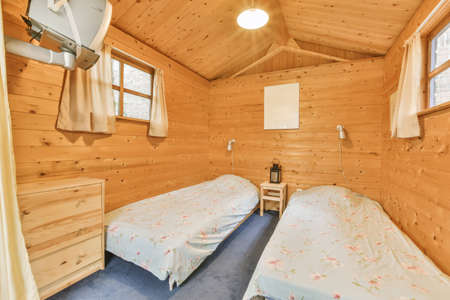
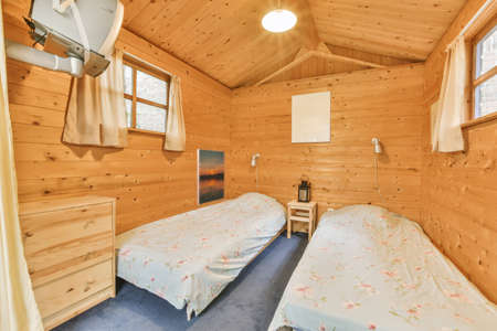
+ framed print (211, 175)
